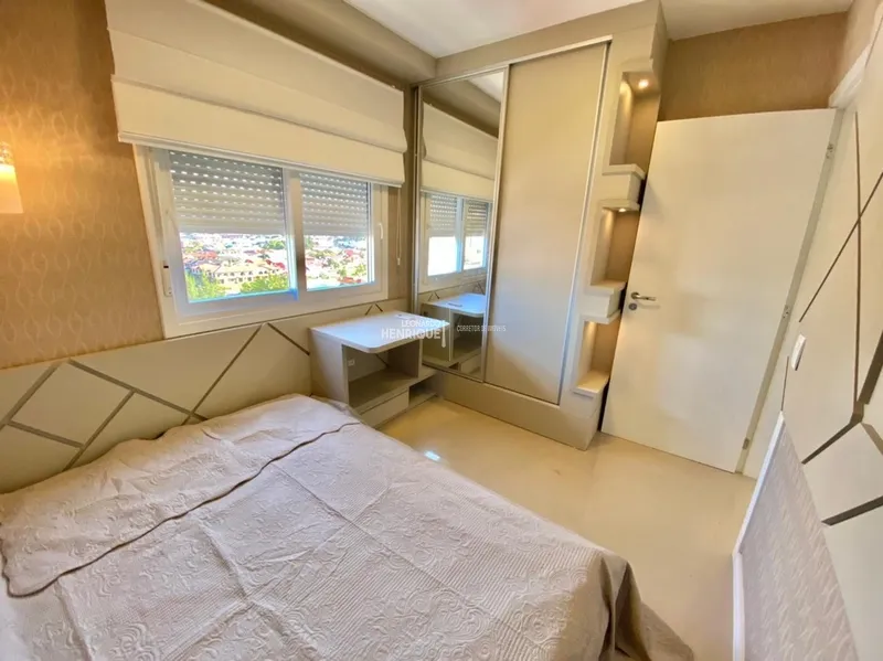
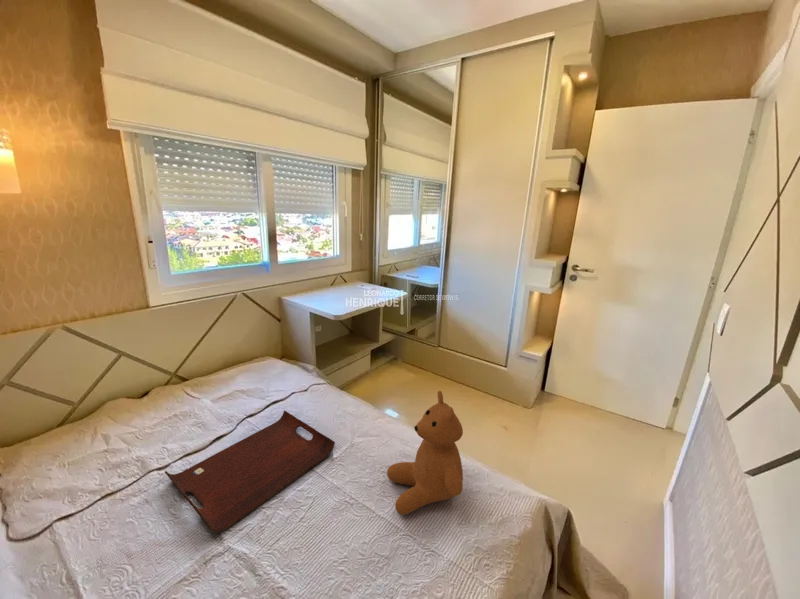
+ serving tray (256, 460)
+ teddy bear (426, 447)
